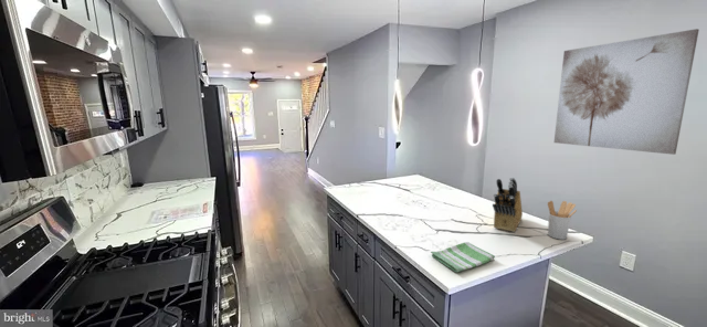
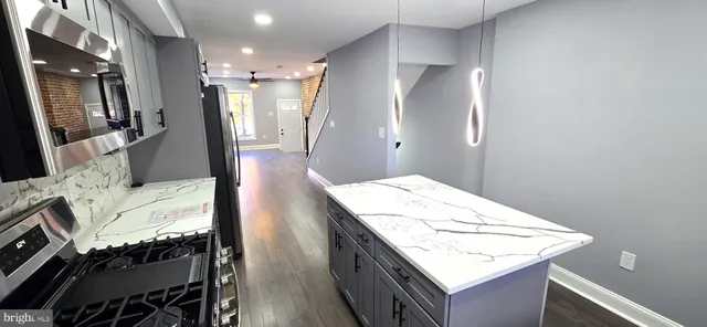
- knife block (508, 200)
- dish towel (462, 255)
- wall art (613, 96)
- utensil holder (561, 219)
